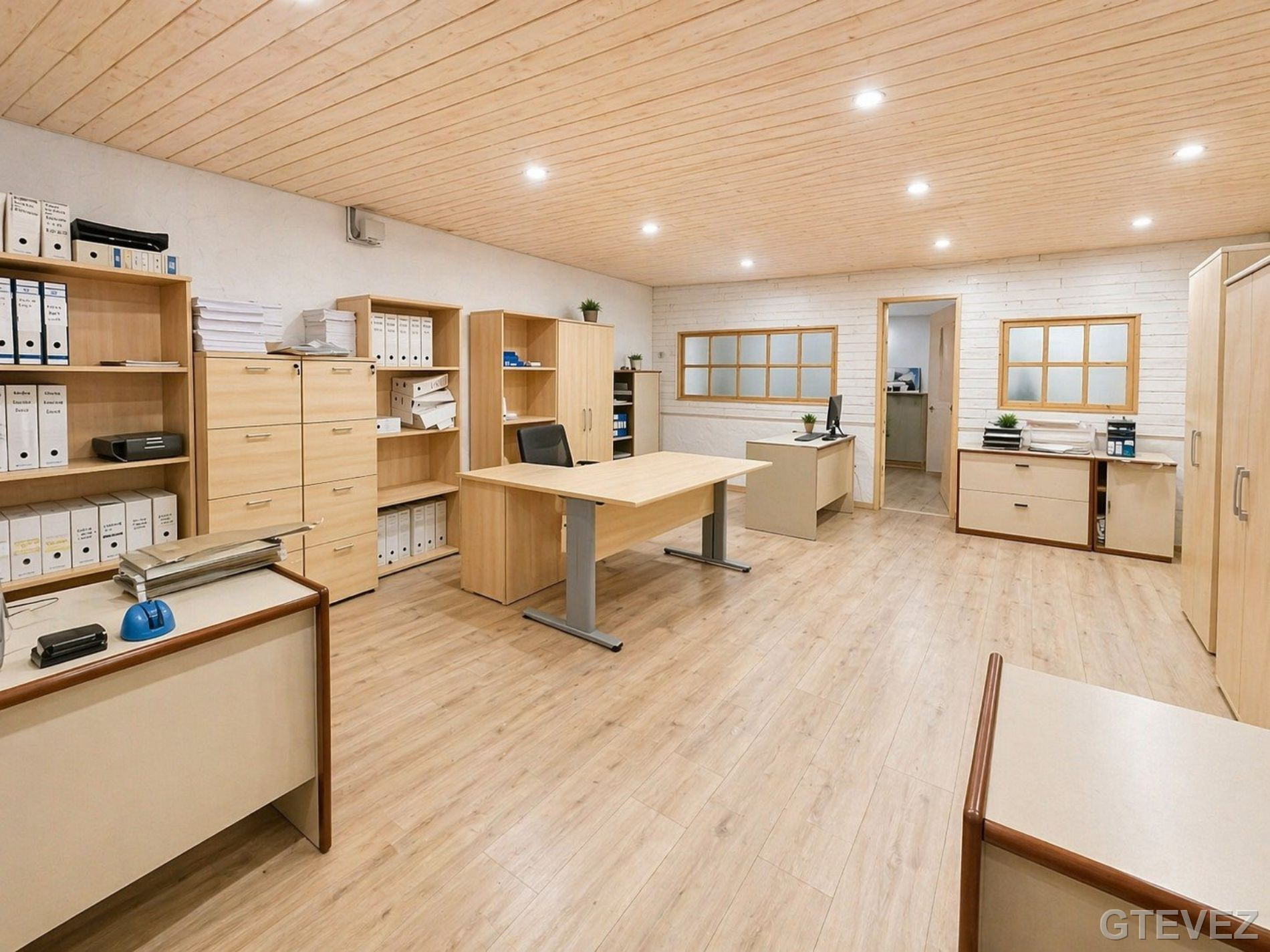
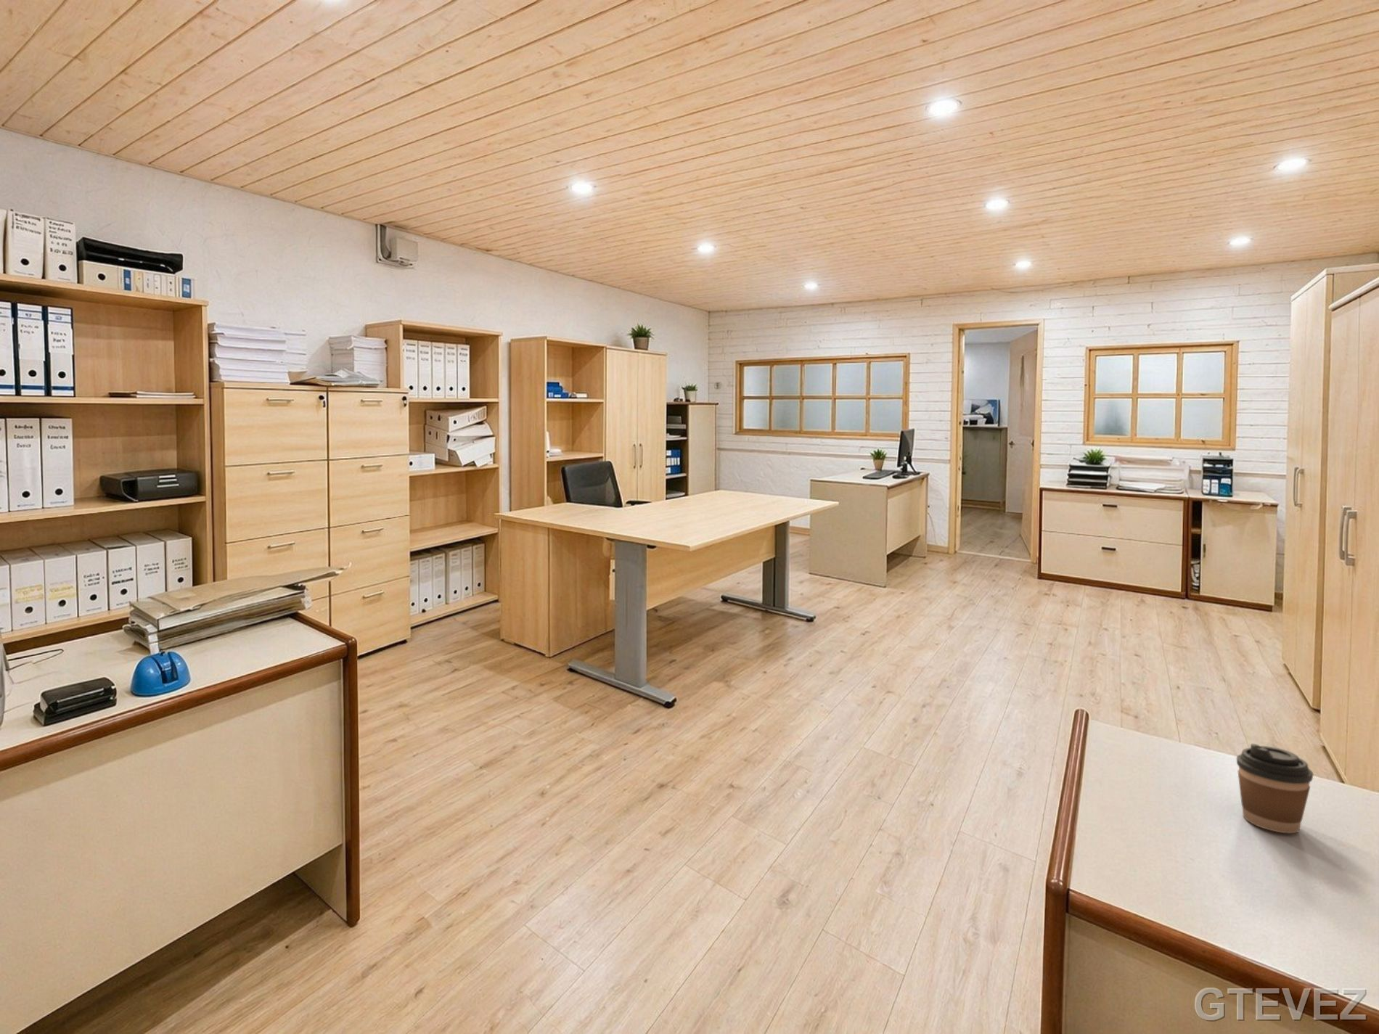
+ coffee cup (1273, 784)
